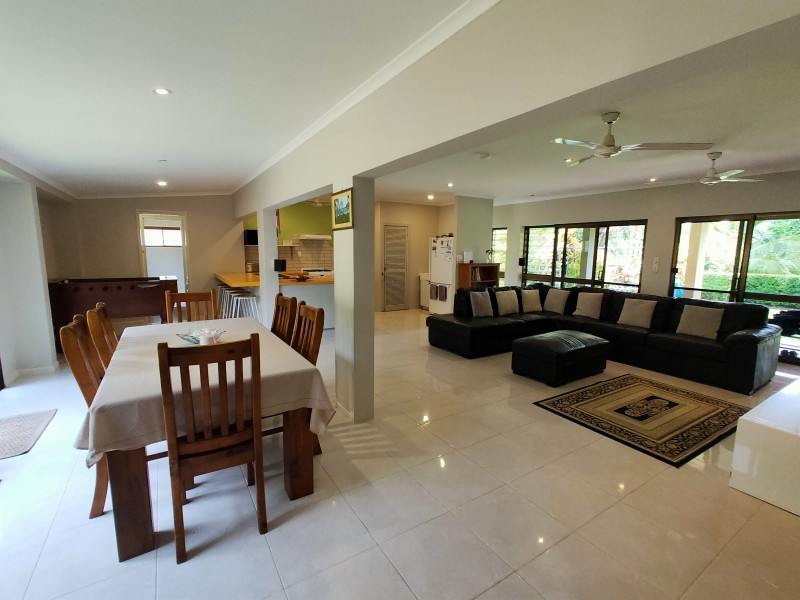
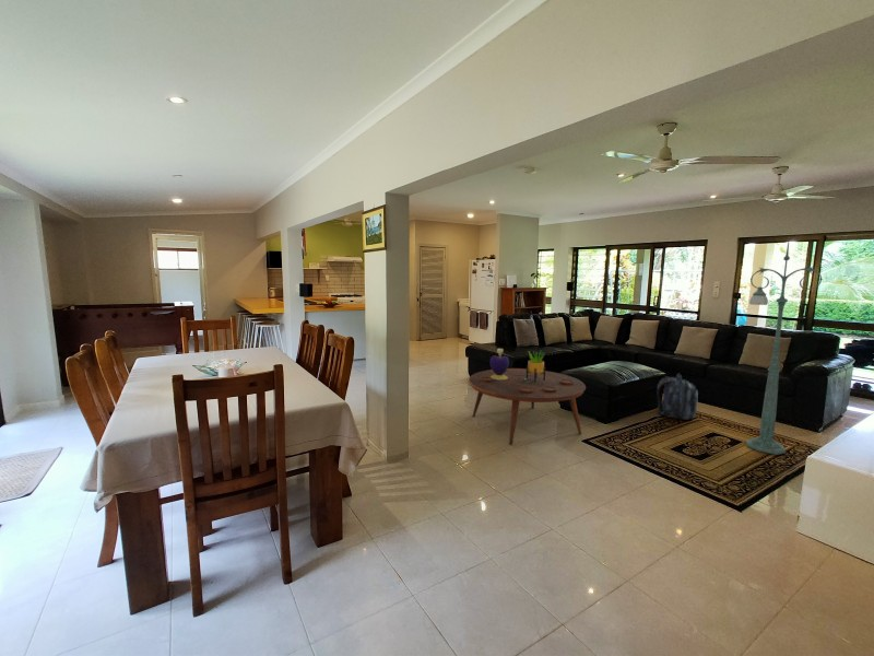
+ backpack (676, 394)
+ decorative container (499, 362)
+ coffee table (524, 400)
+ floor lamp (777, 344)
+ potted plant (535, 365)
